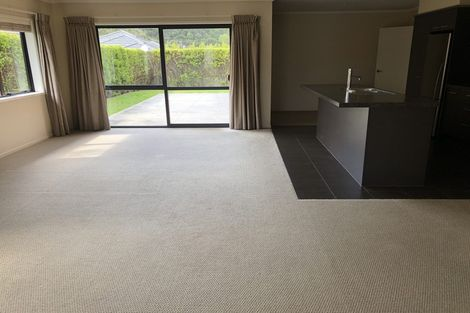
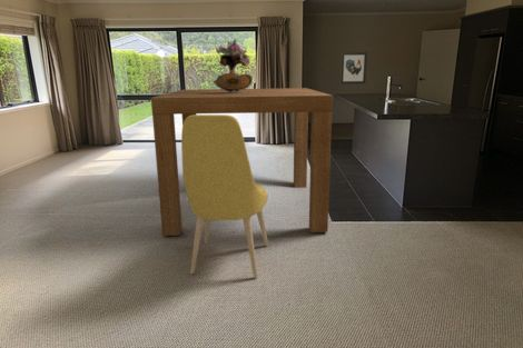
+ chair (226, 190)
+ table (245, 112)
+ bouquet (233, 64)
+ wall art (353, 68)
